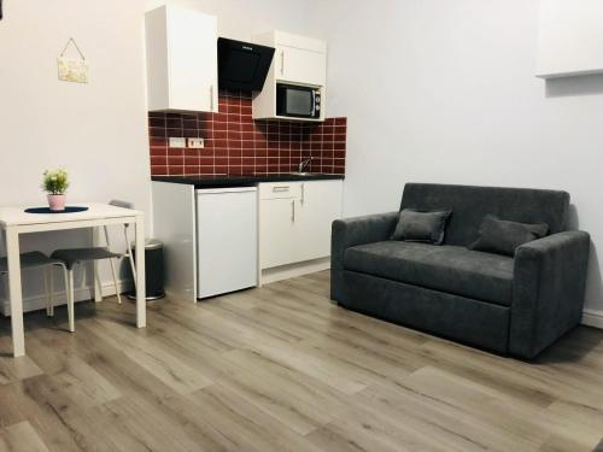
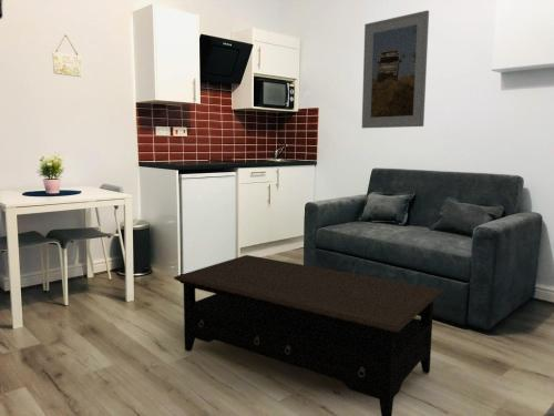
+ coffee table (301, 322)
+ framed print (392, 73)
